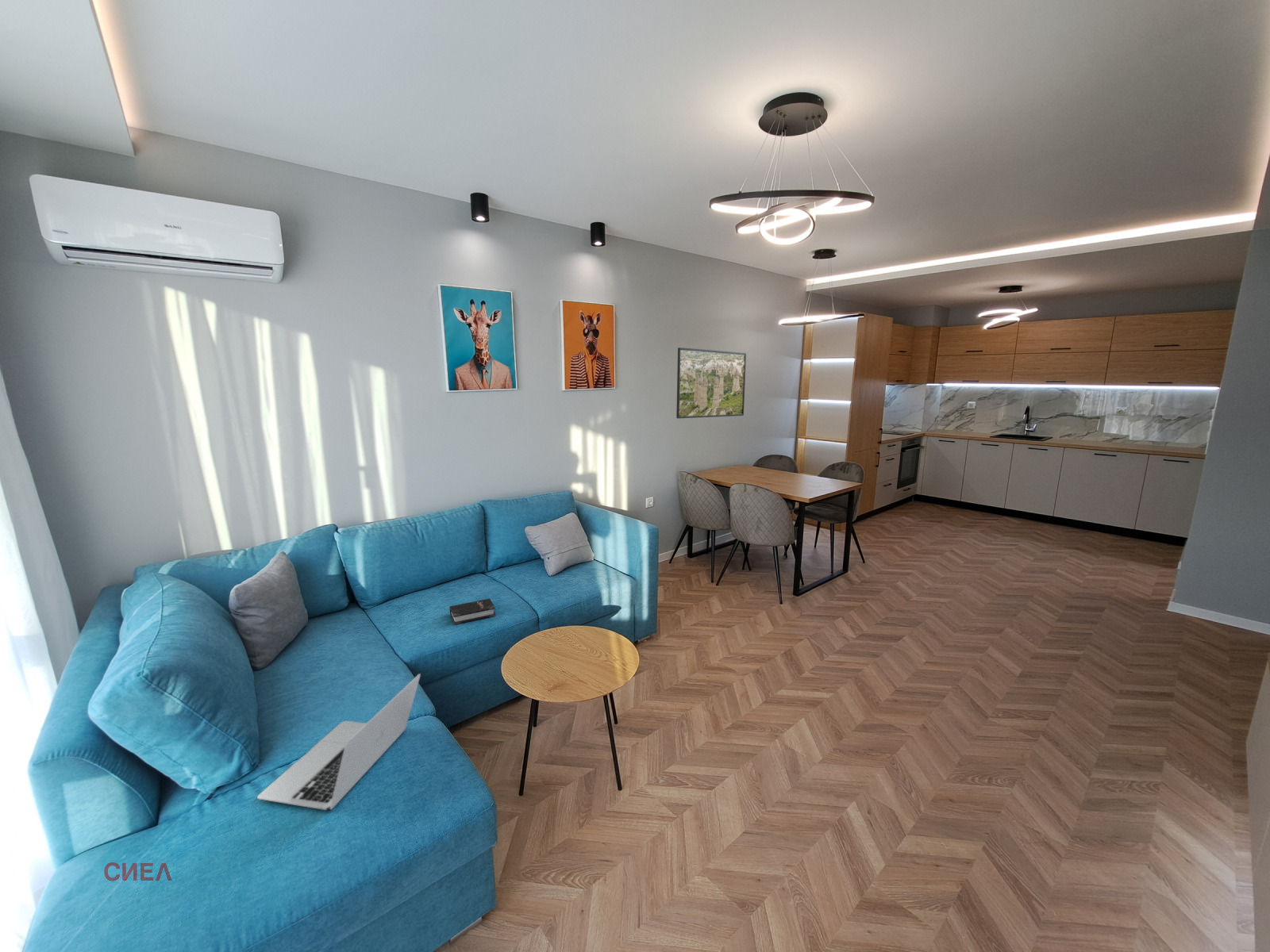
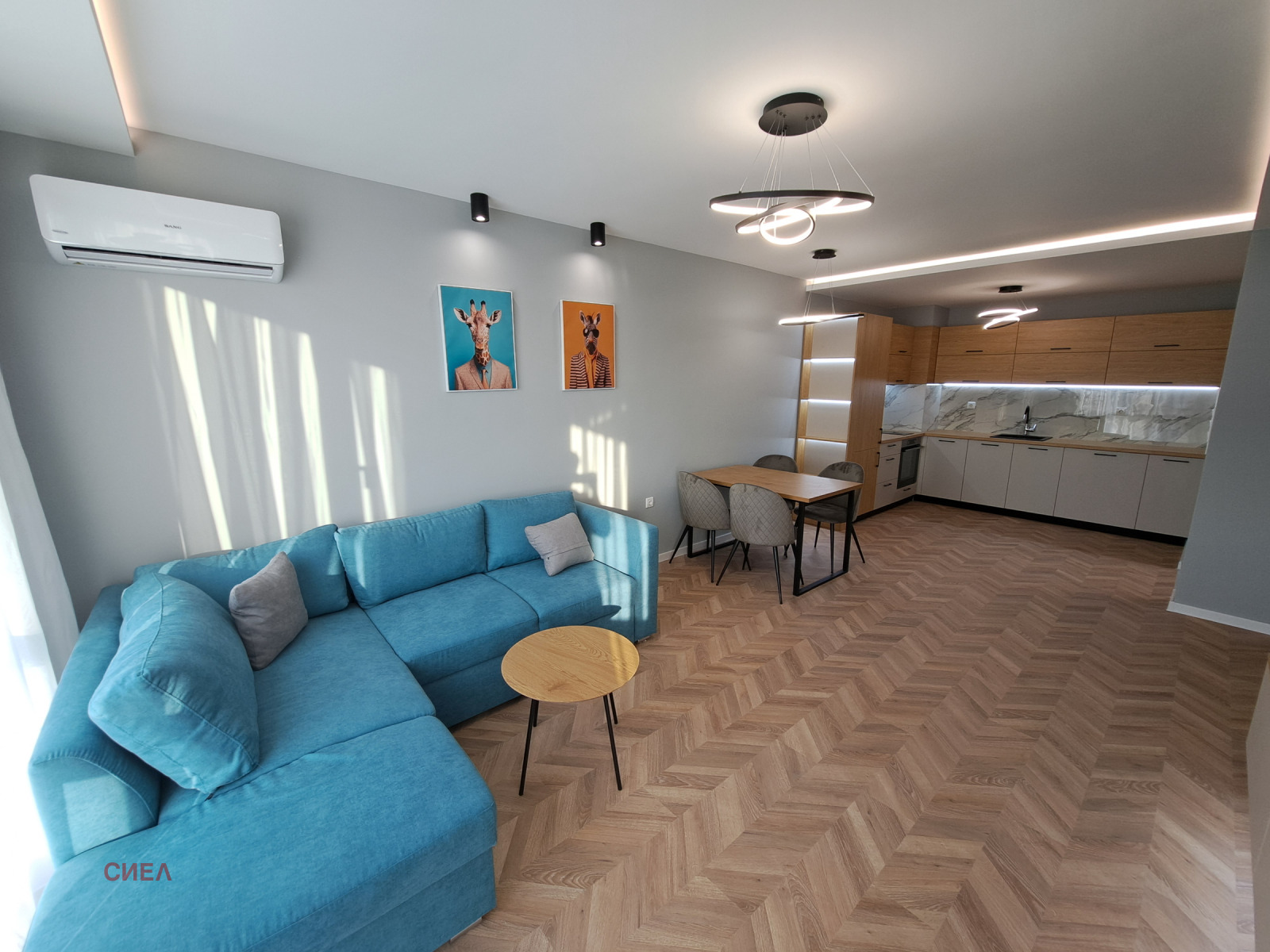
- laptop (344, 731)
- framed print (713, 384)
- hardback book (472, 610)
